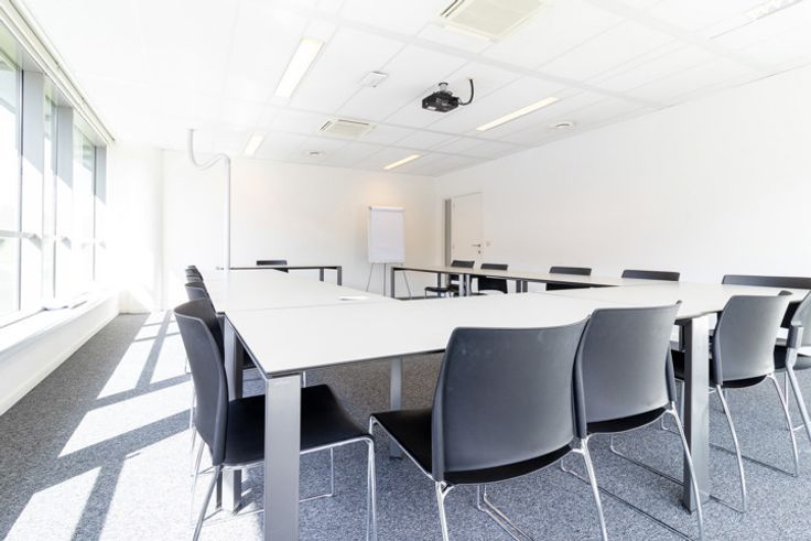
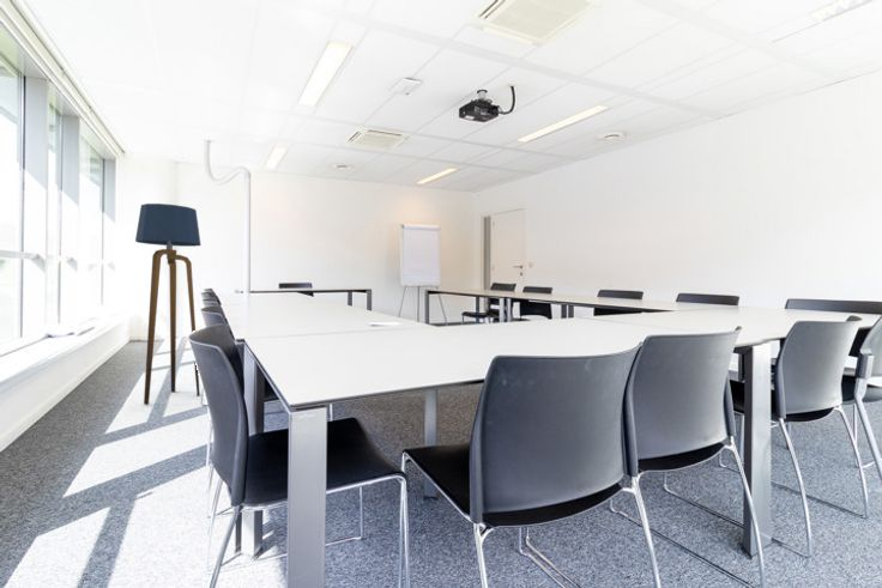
+ floor lamp (170, 303)
